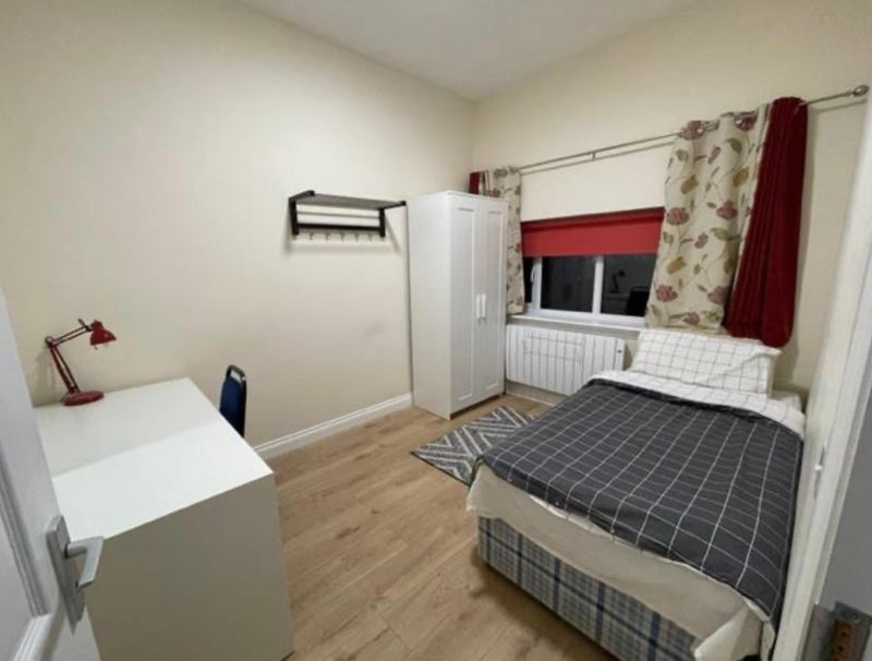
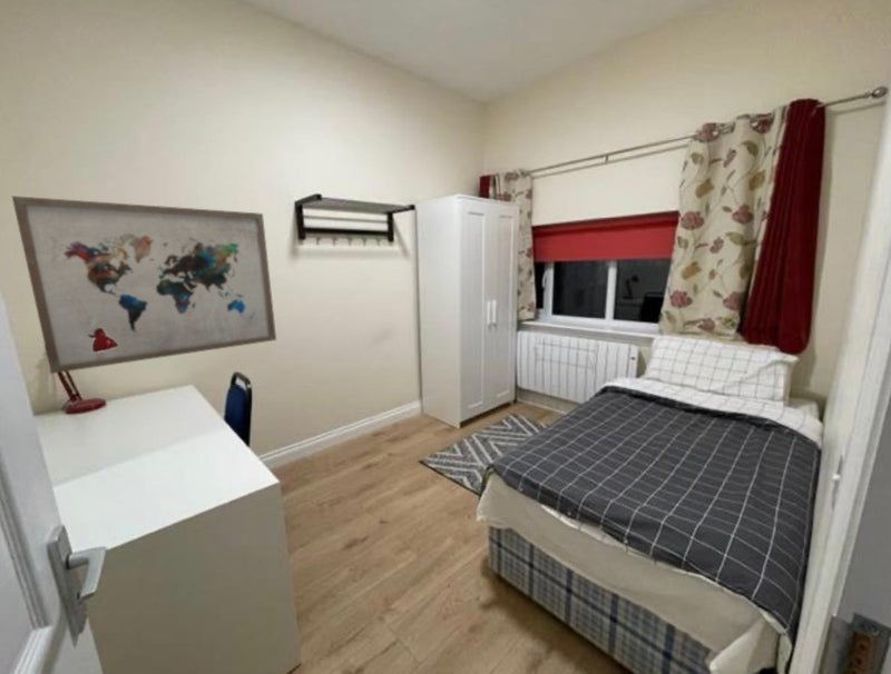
+ wall art (170, 283)
